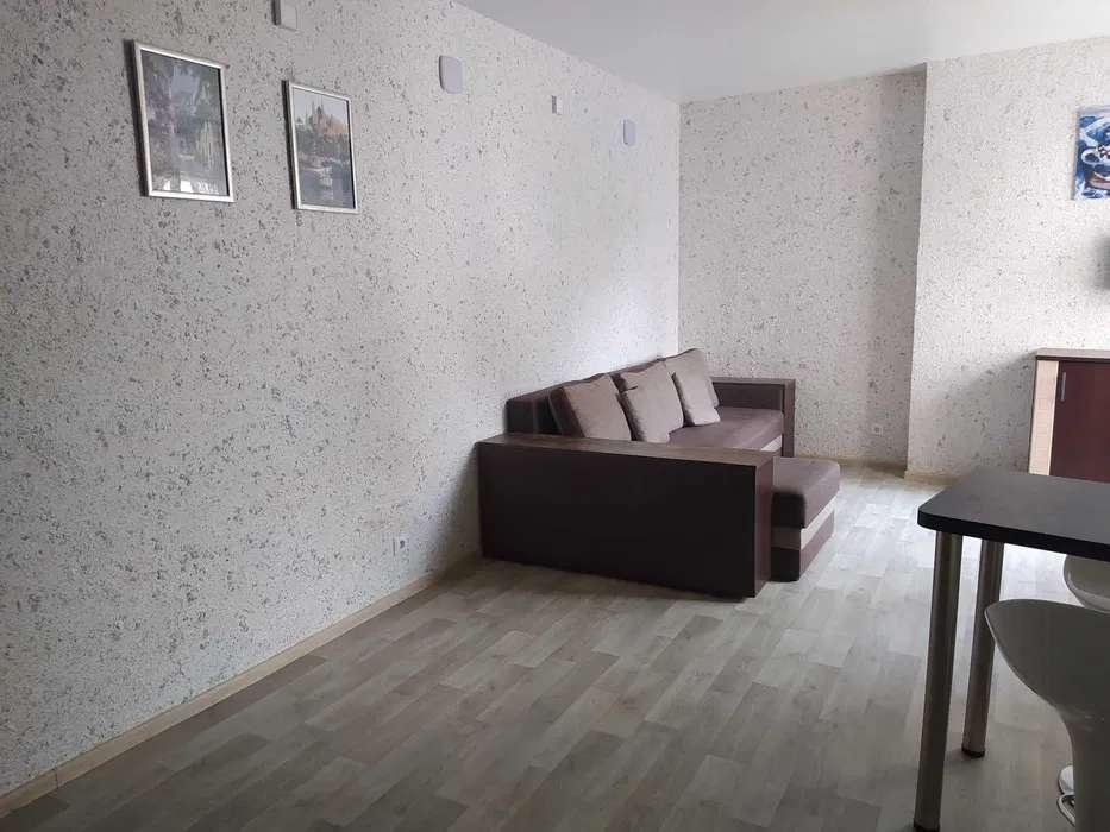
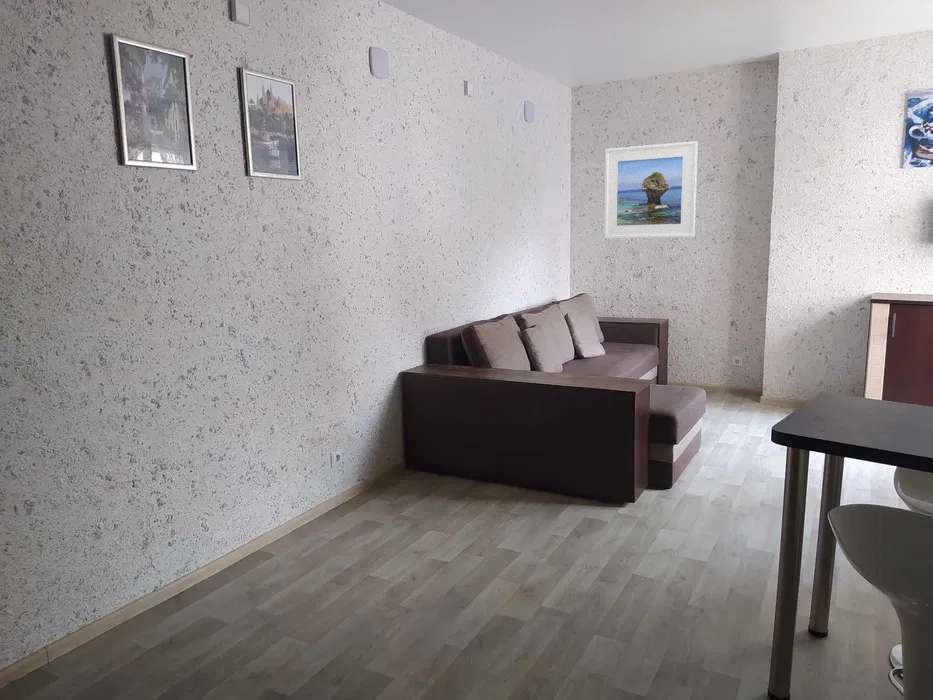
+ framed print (649, 192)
